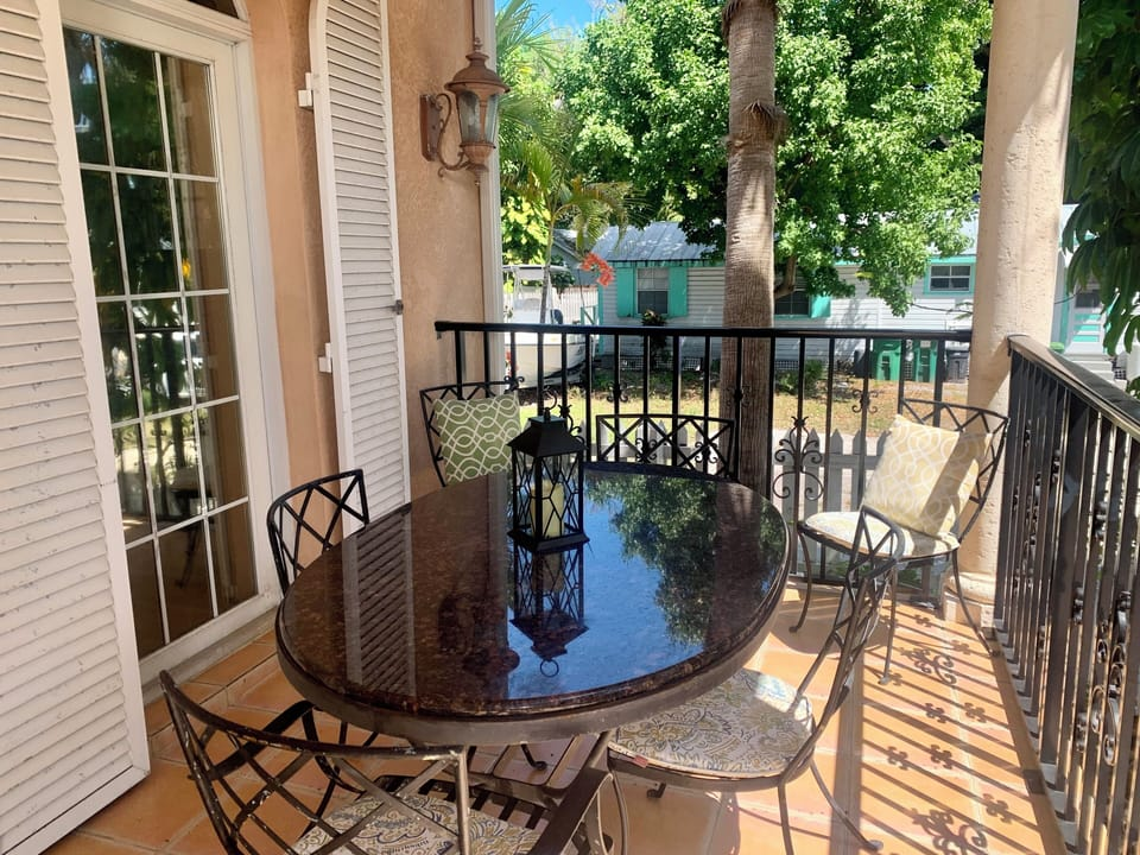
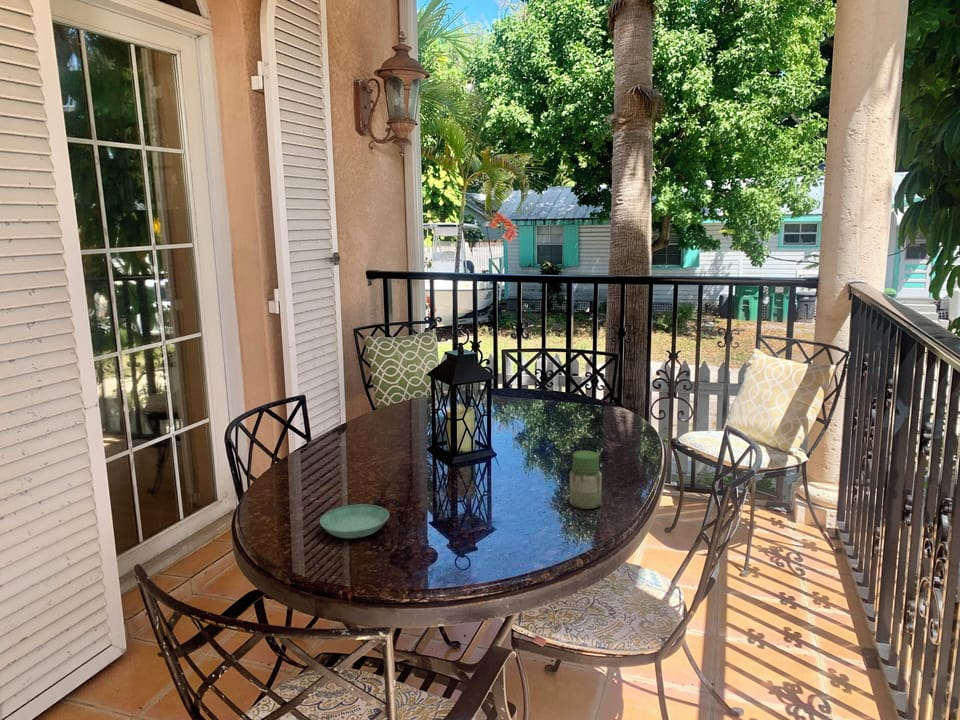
+ saucer (355, 522)
+ jar (585, 478)
